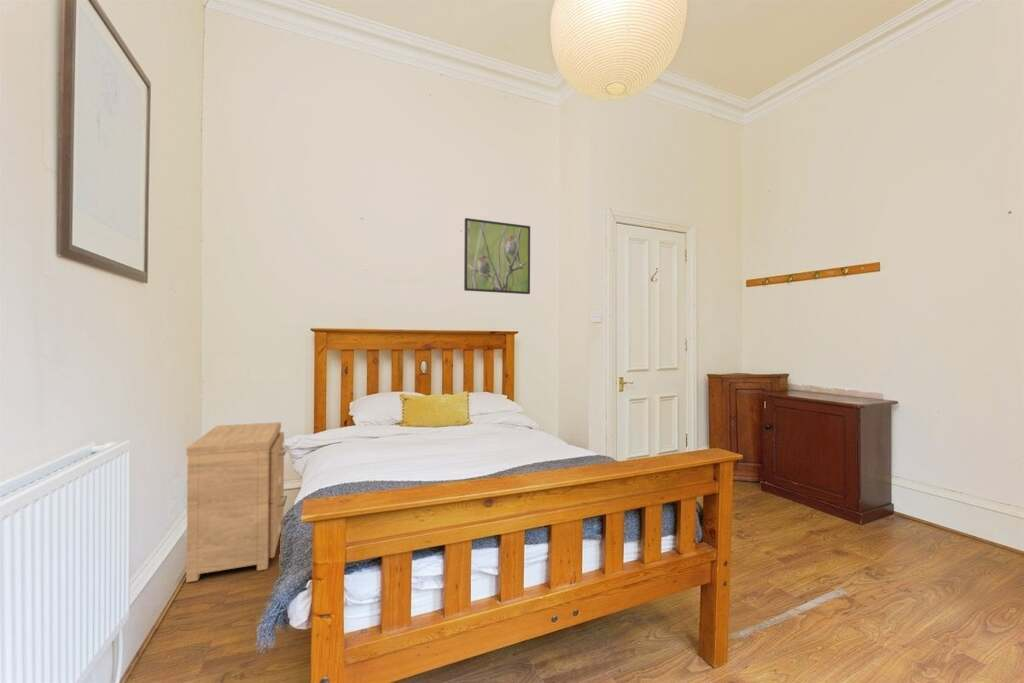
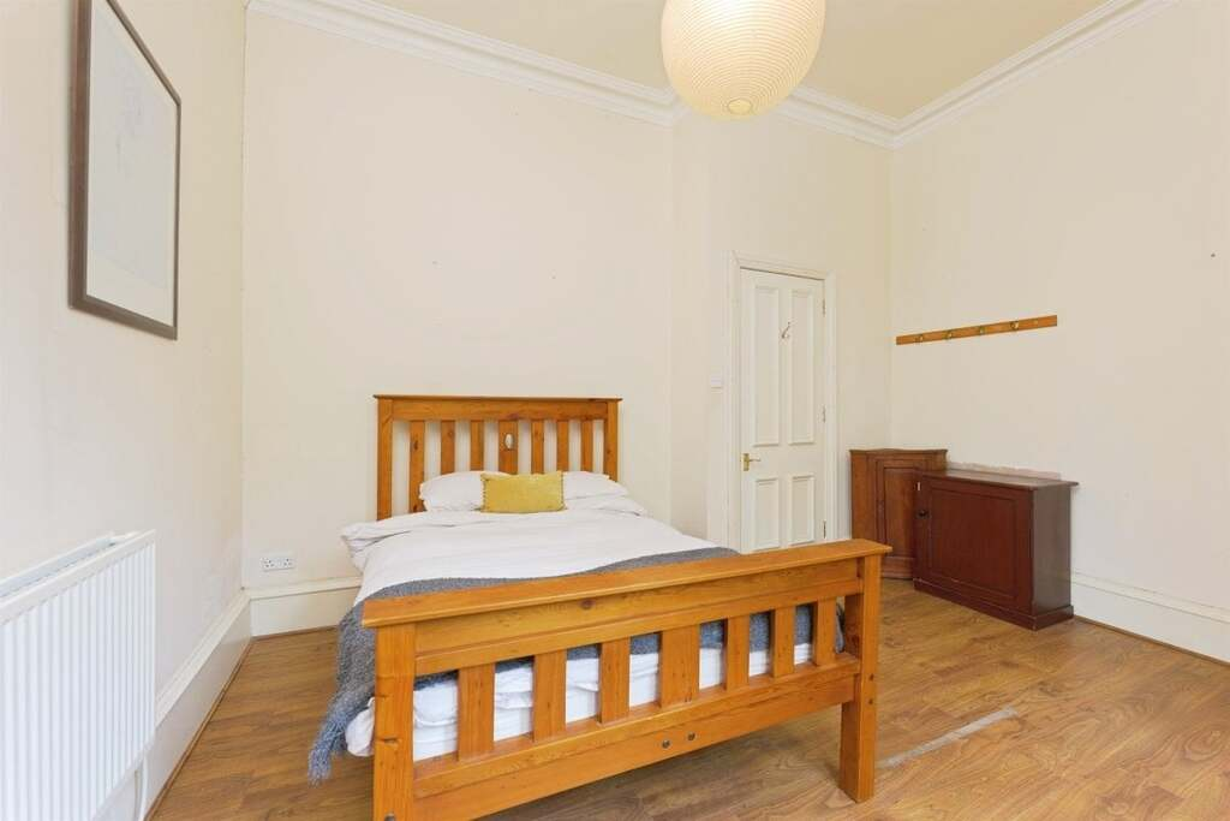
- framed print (498, 257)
- side table (245, 490)
